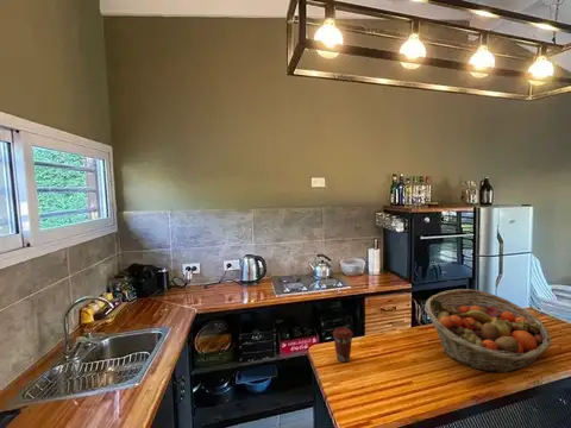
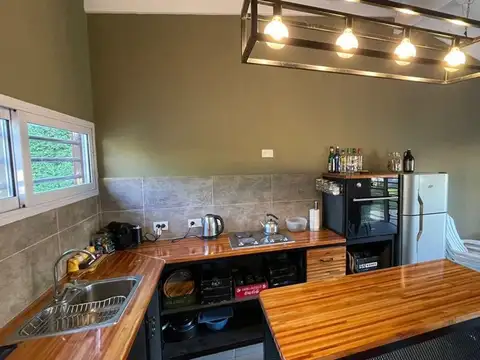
- fruit basket (483, 327)
- coffee cup (343, 344)
